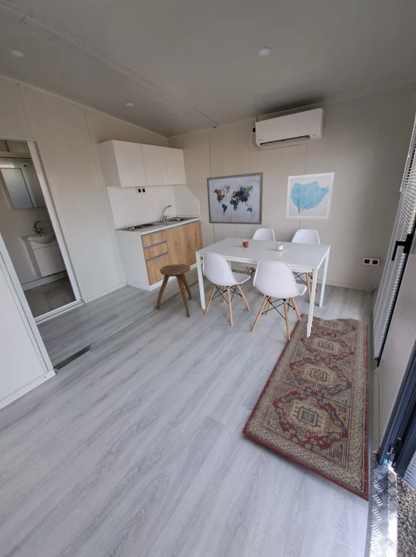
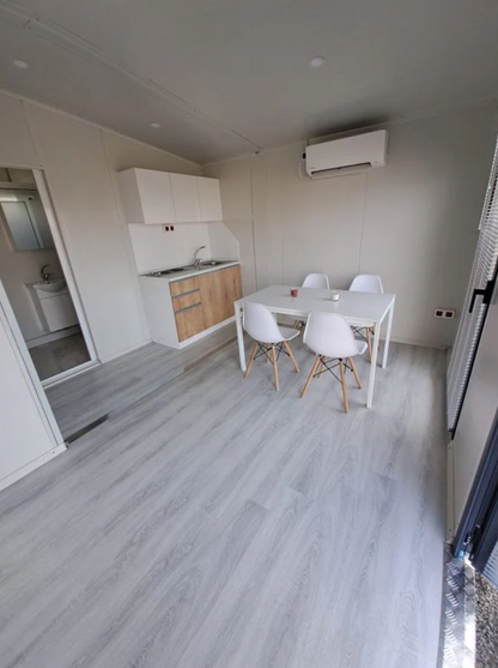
- stool (180, 289)
- rug (325, 346)
- wall art (308, 197)
- wall art (233, 200)
